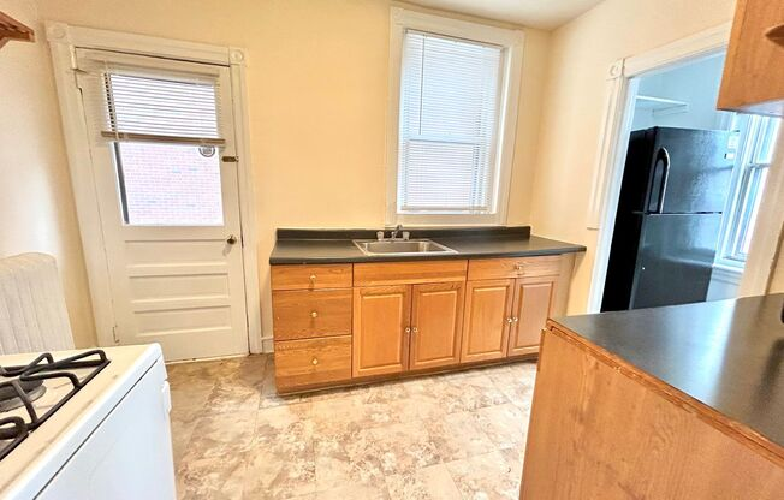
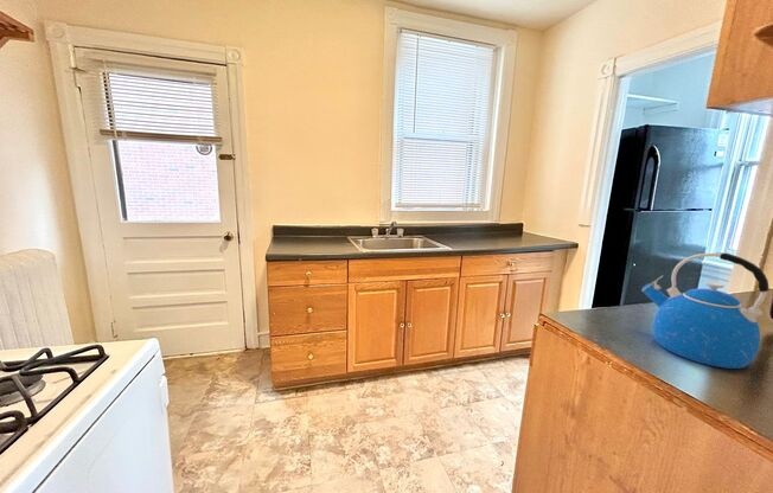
+ kettle (697, 299)
